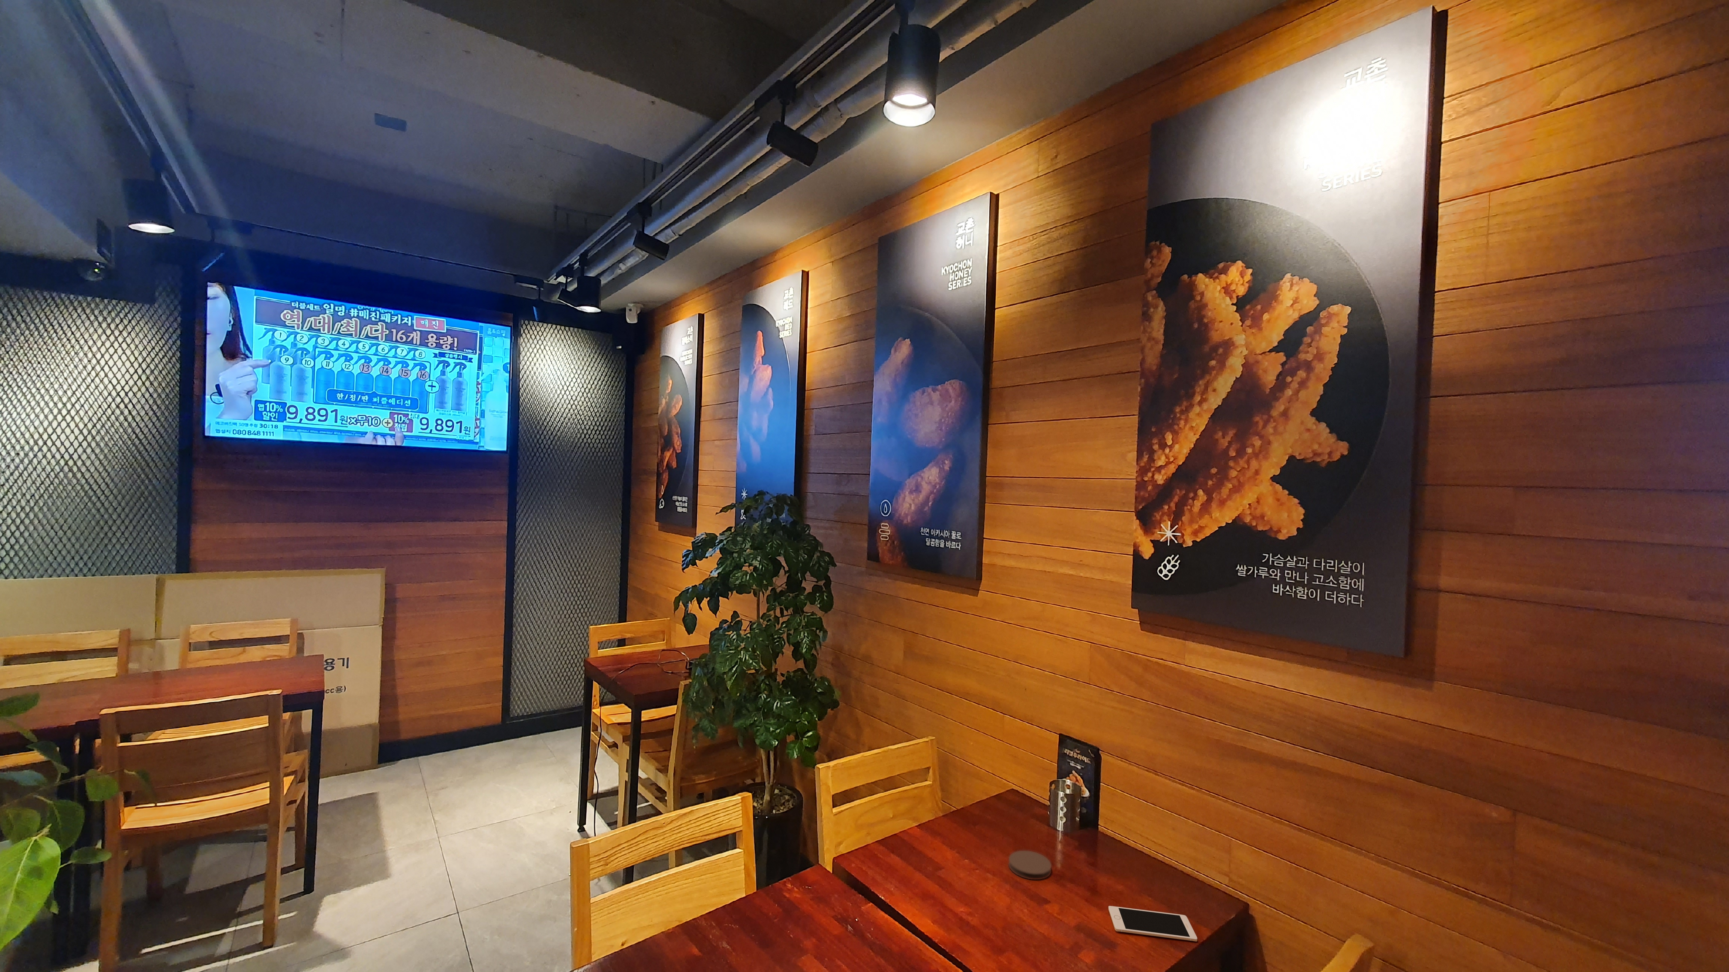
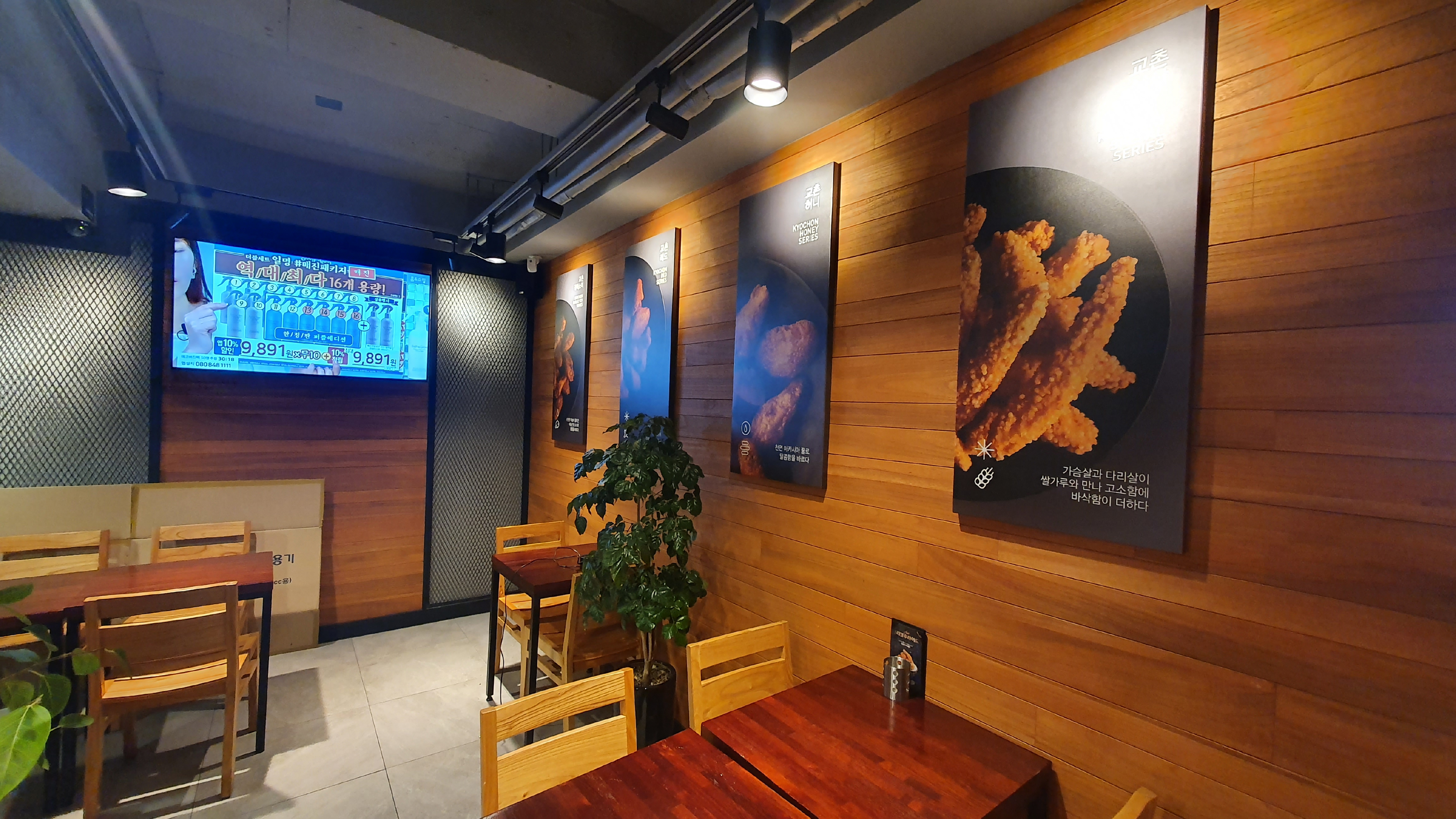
- cell phone (1151, 923)
- coaster (1030, 864)
